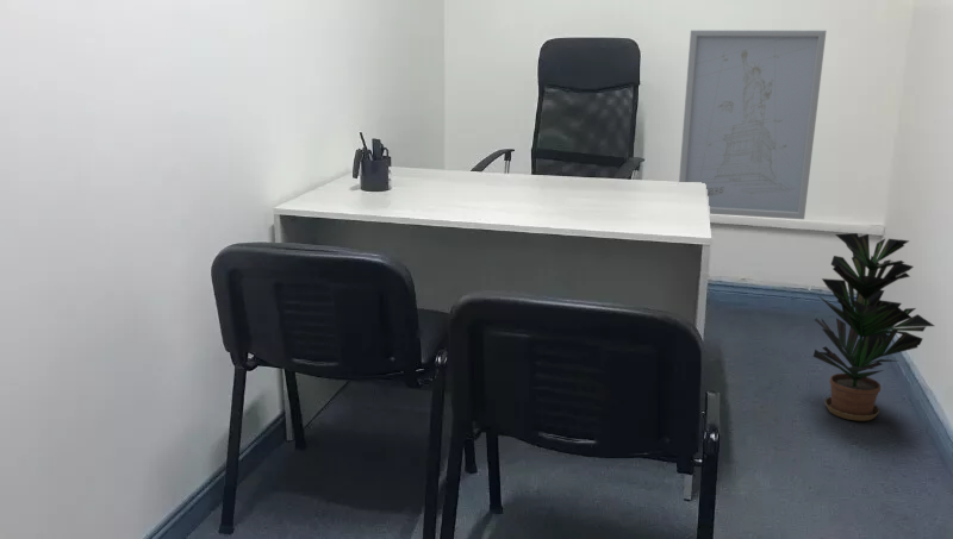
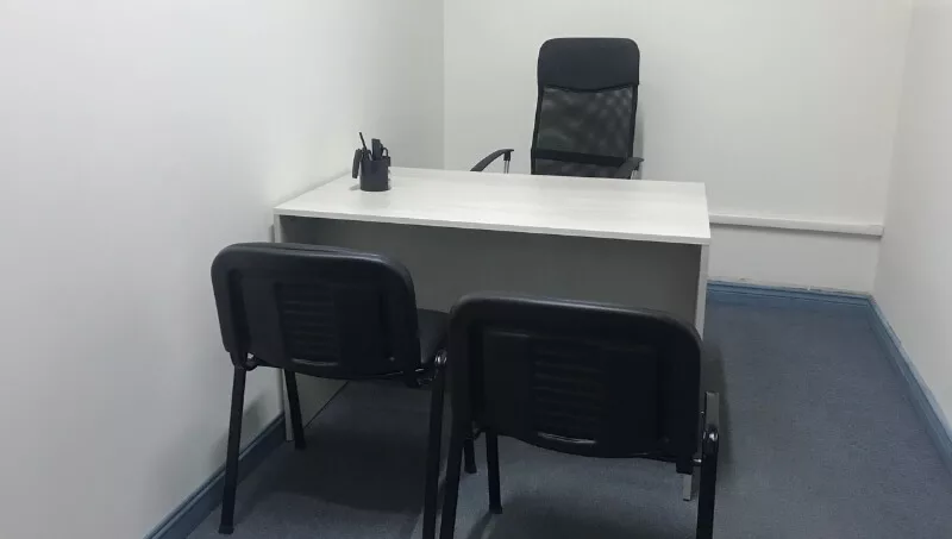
- wall art (747, 125)
- potted plant (873, 327)
